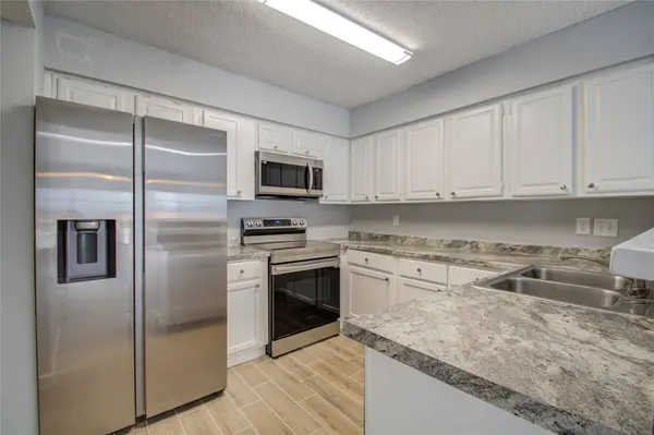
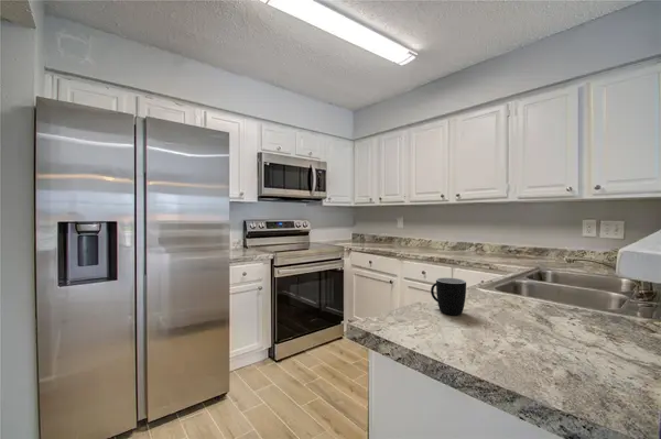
+ mug (446, 295)
